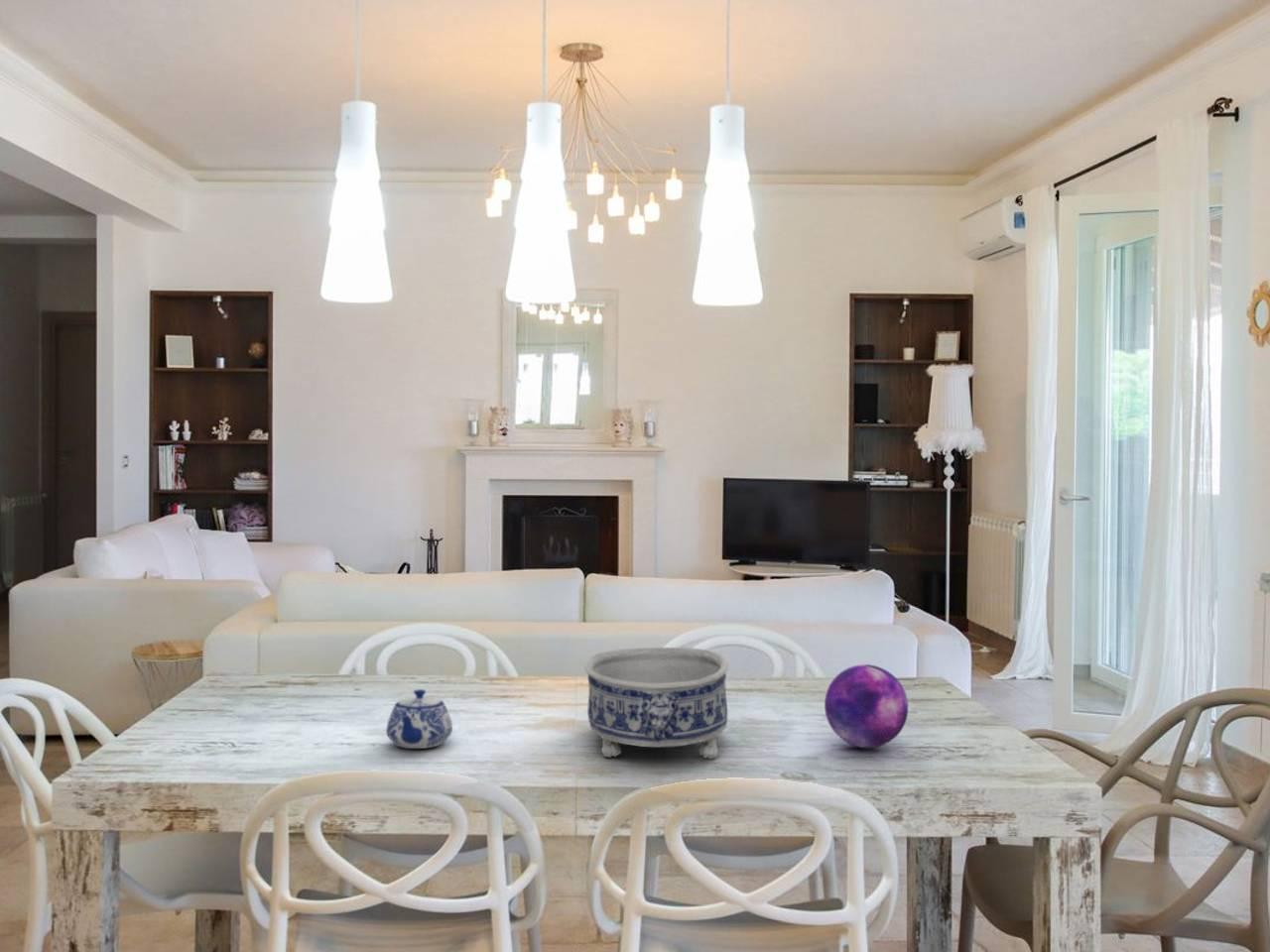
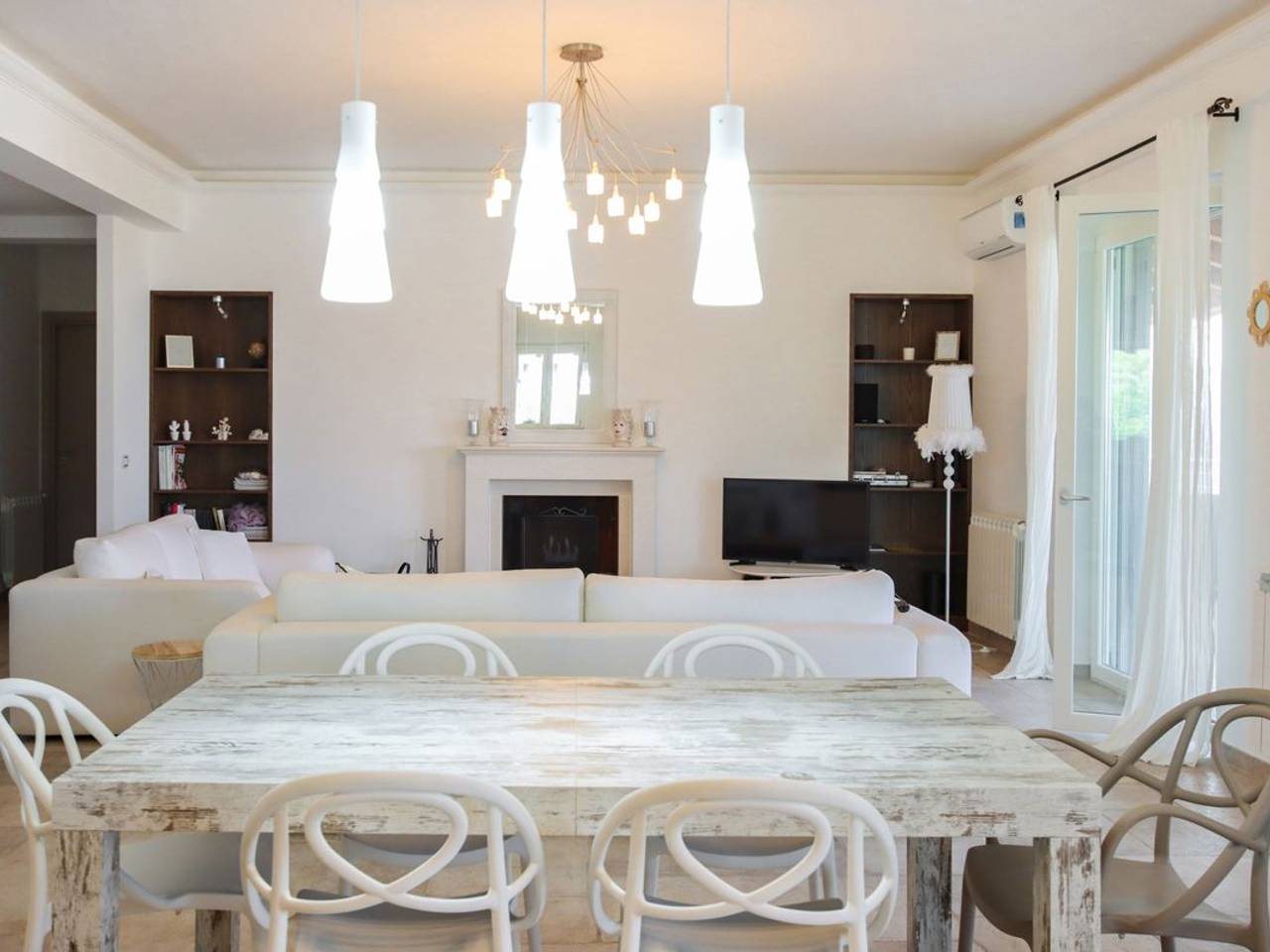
- teapot (418, 718)
- decorative orb (865, 705)
- decorative bowl (656, 700)
